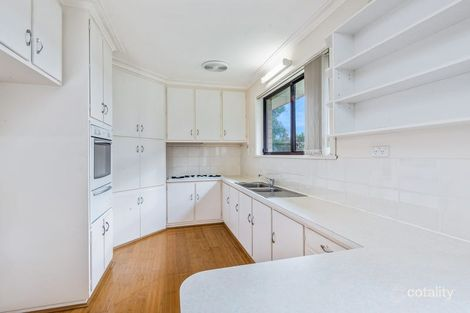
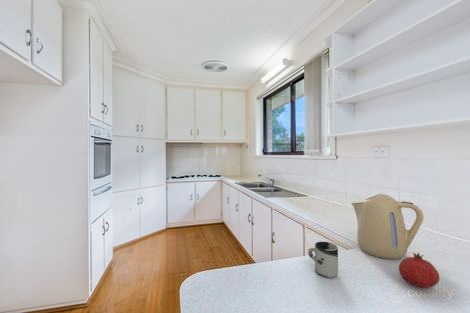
+ fruit (418, 269)
+ cup (322, 257)
+ kettle (384, 223)
